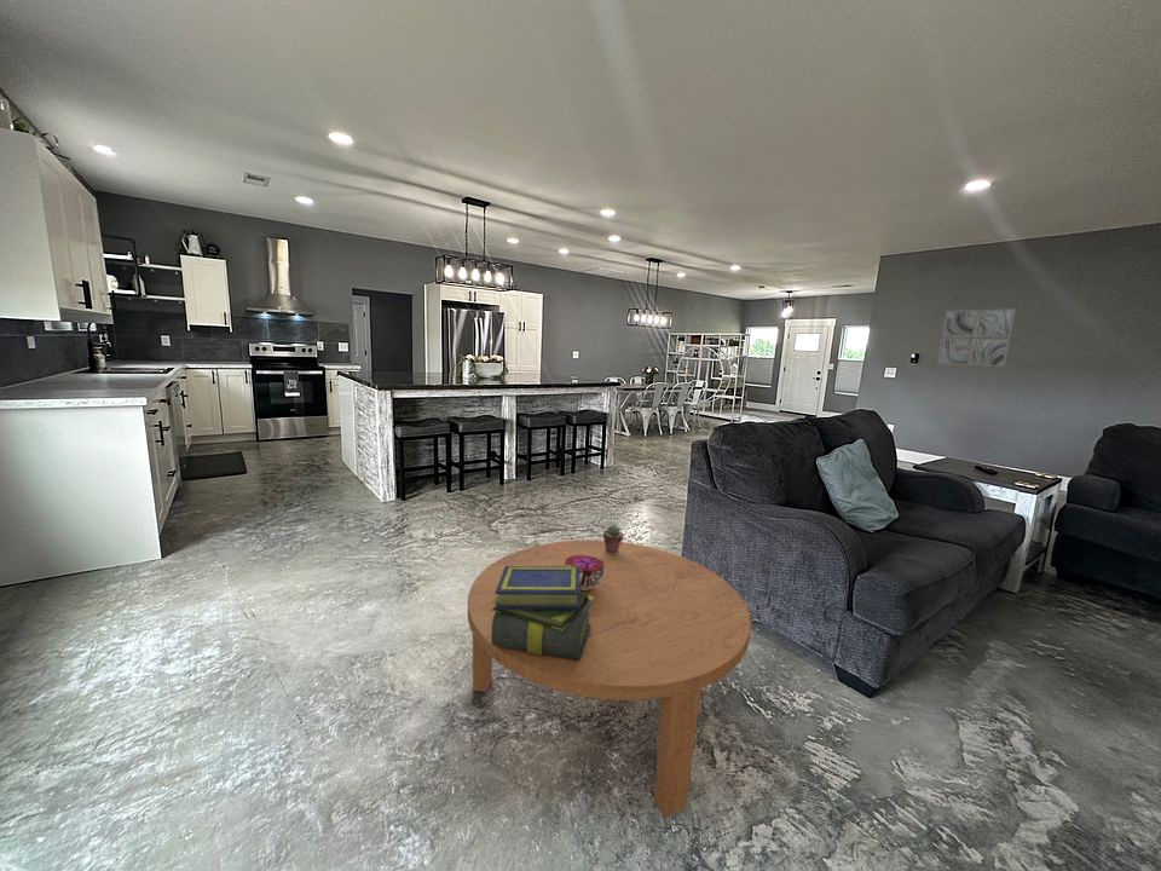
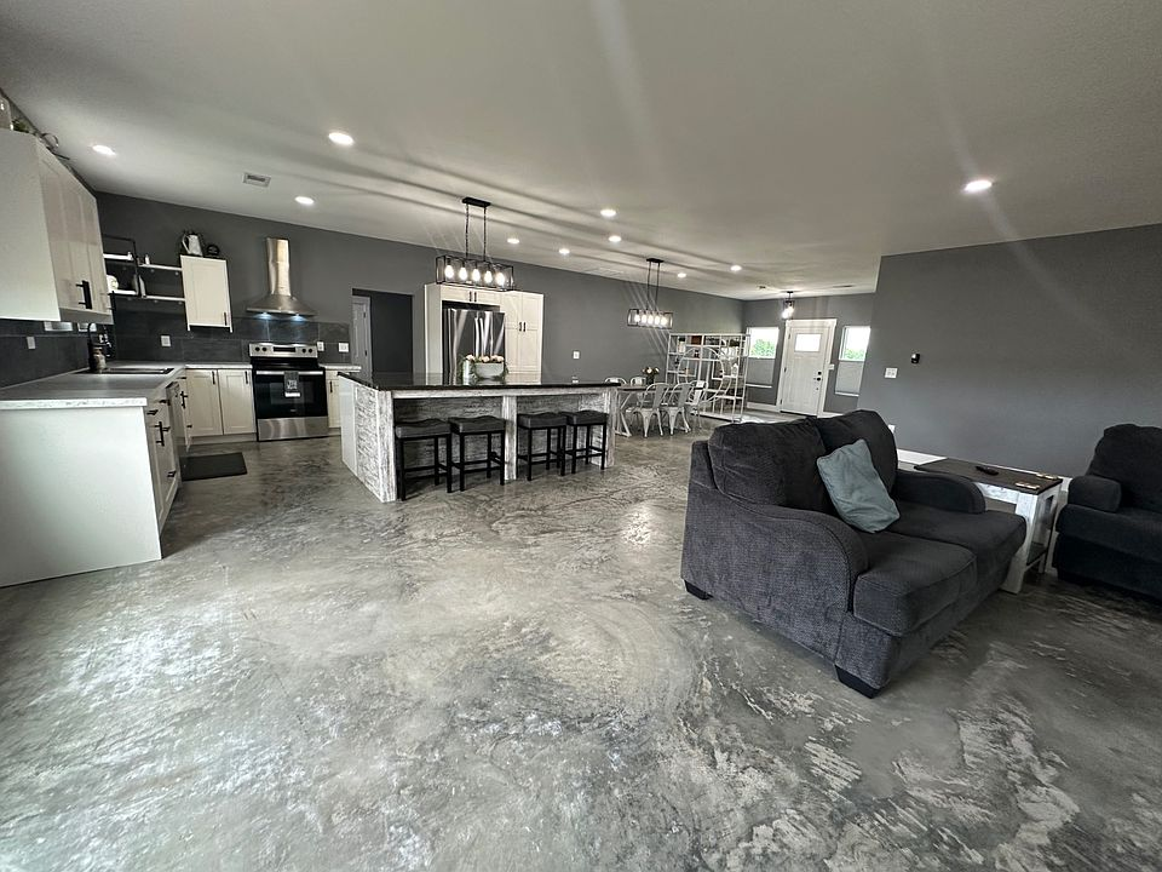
- potted succulent (612, 537)
- decorative bowl (583, 573)
- coffee table (603, 647)
- stack of books (541, 607)
- wall art (975, 336)
